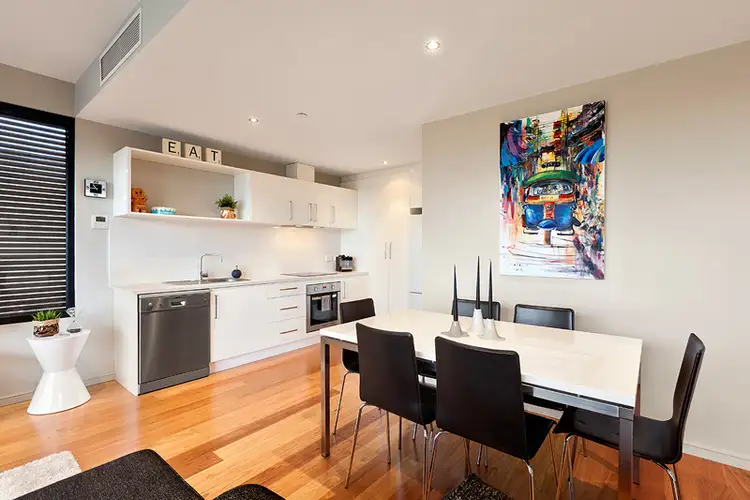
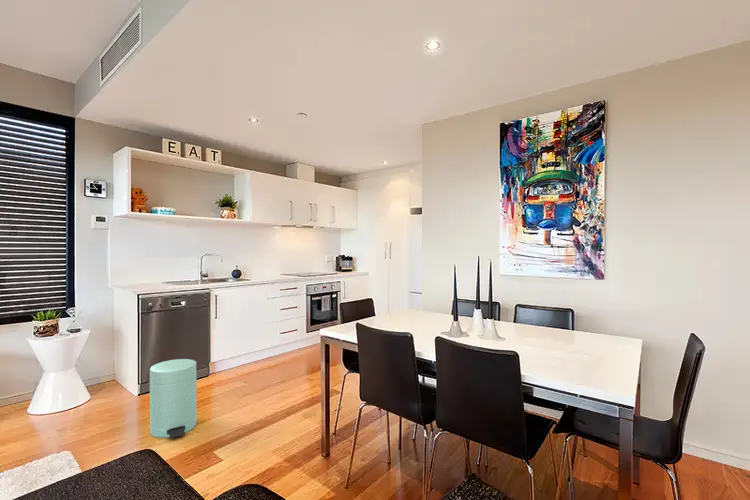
+ trash can (174, 396)
